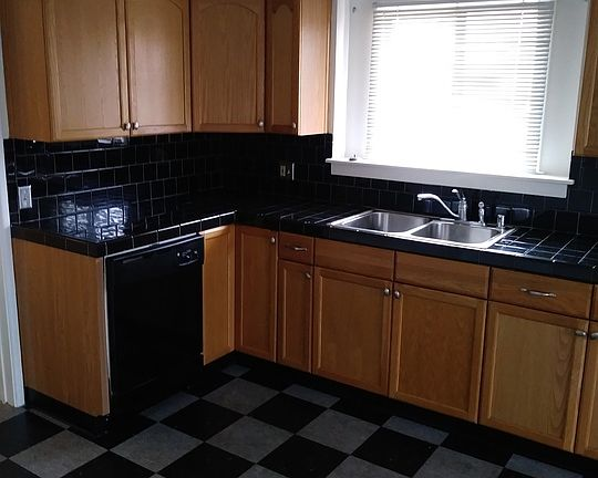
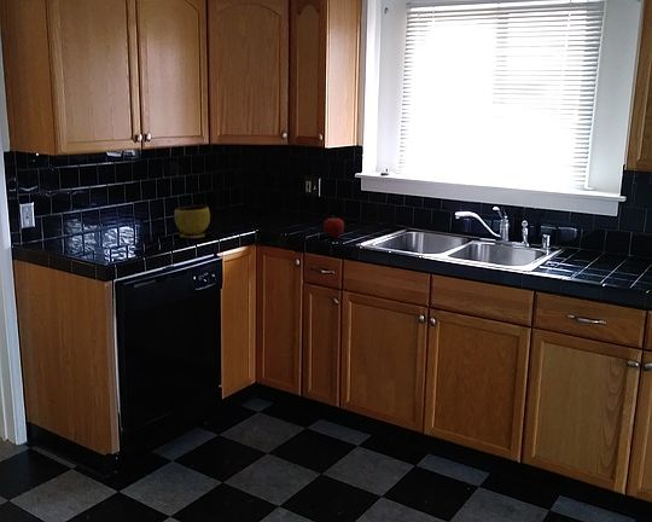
+ fruit (333, 226)
+ bowl (192, 221)
